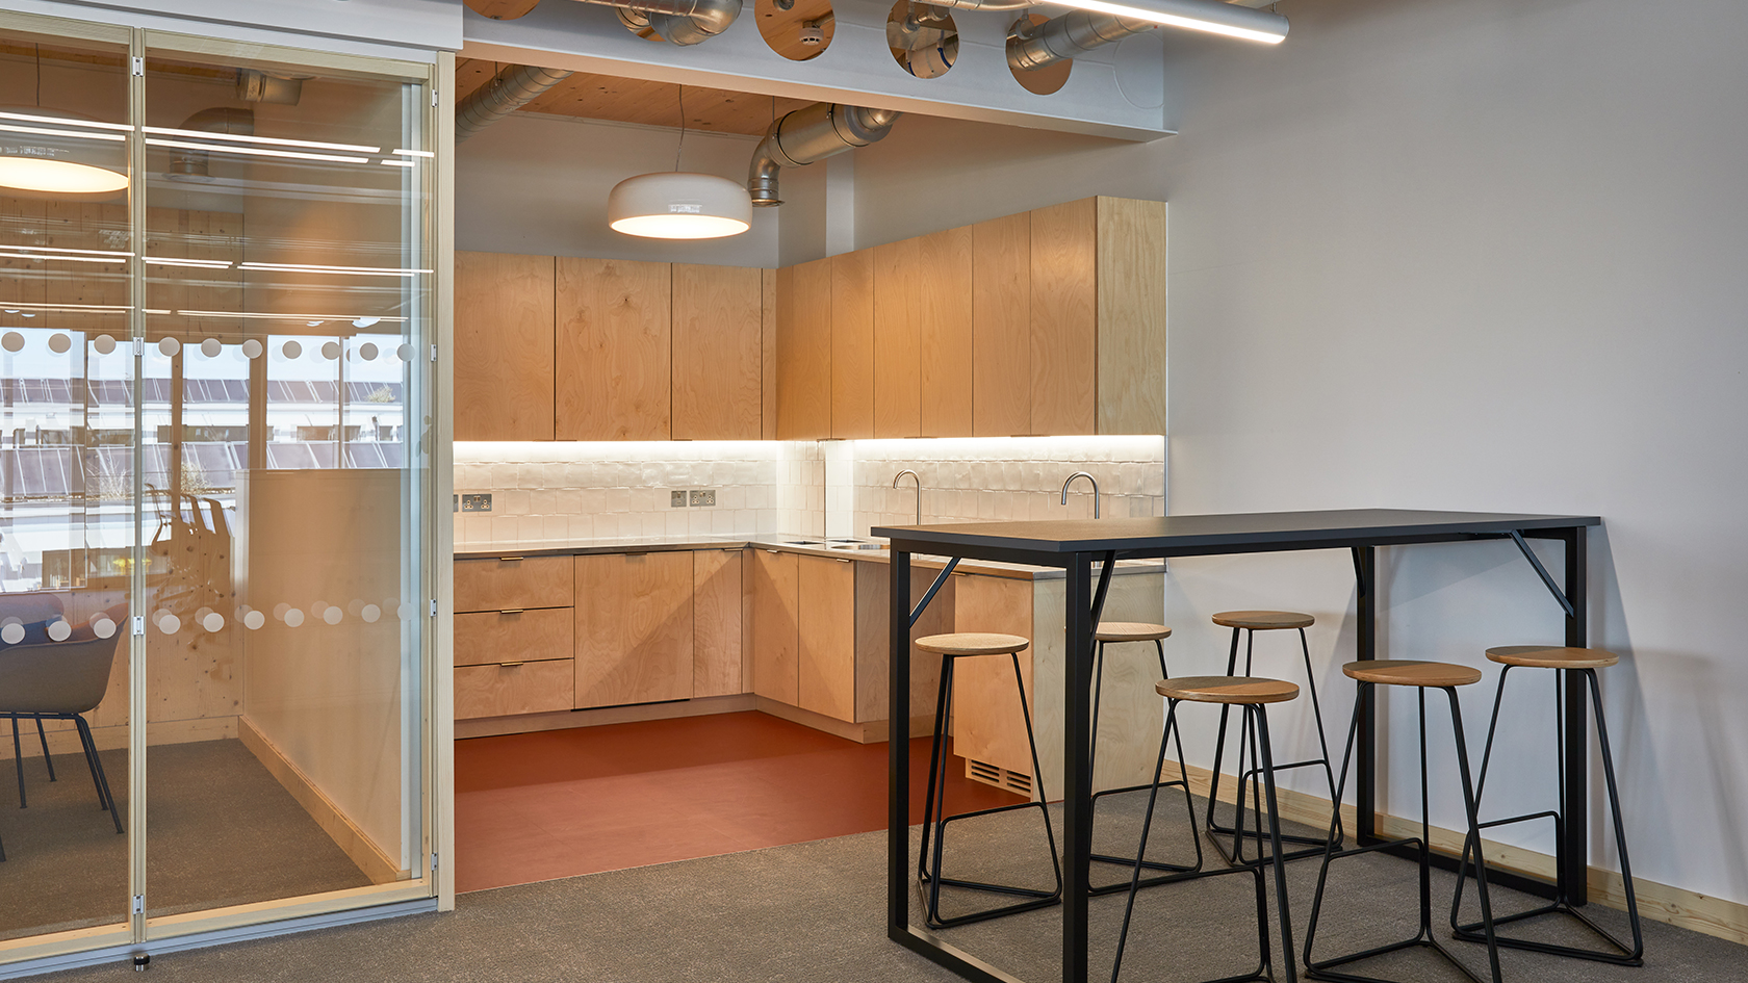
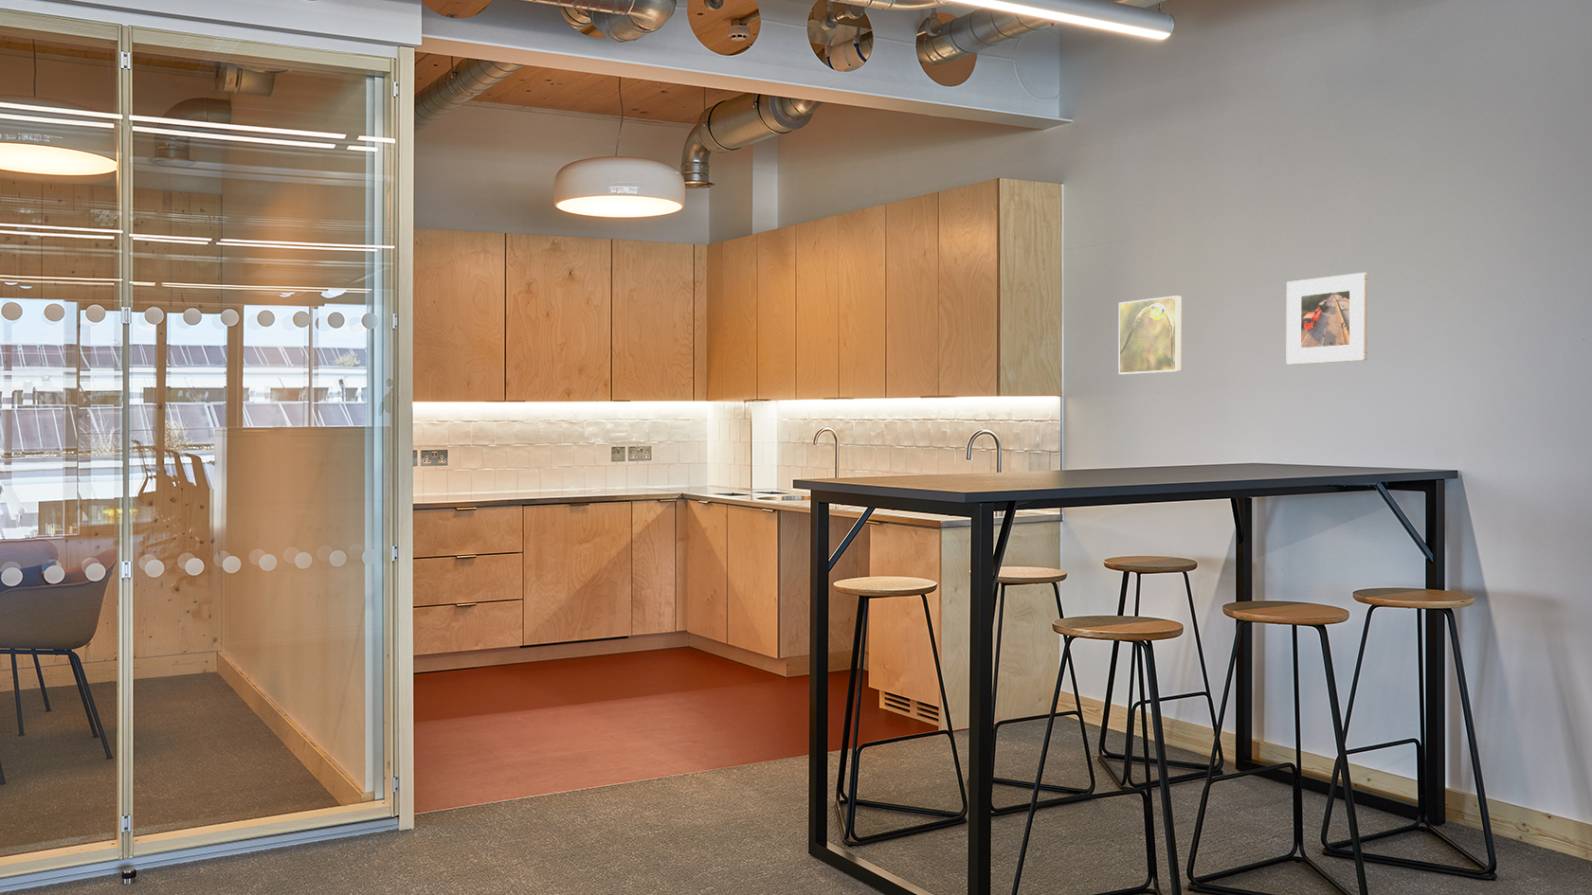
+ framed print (1148, 335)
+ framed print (1325, 319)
